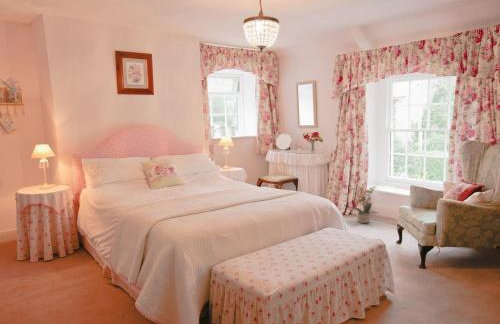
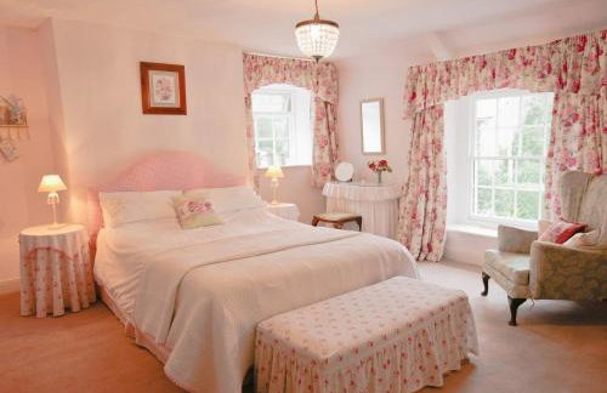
- potted plant (362, 203)
